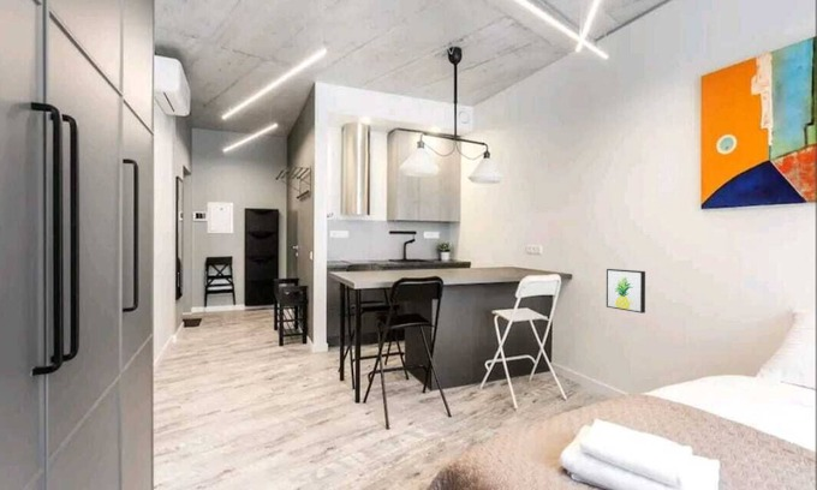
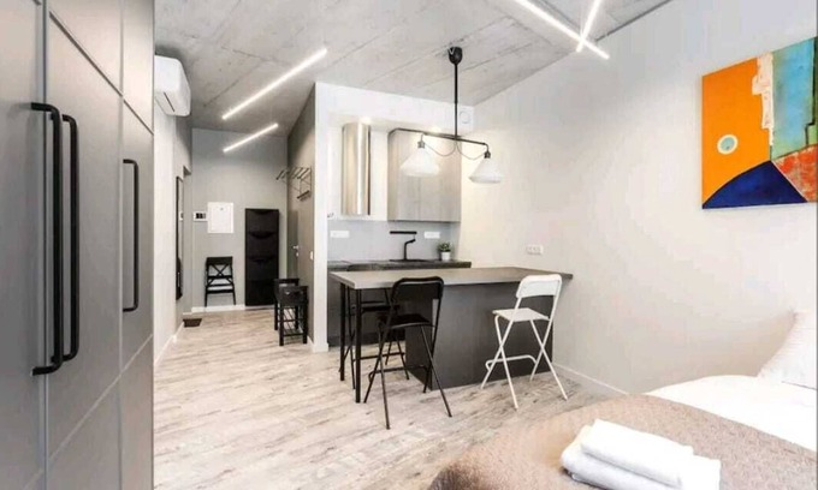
- wall art (625, 289)
